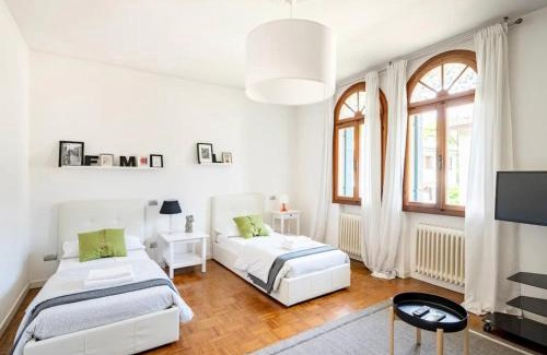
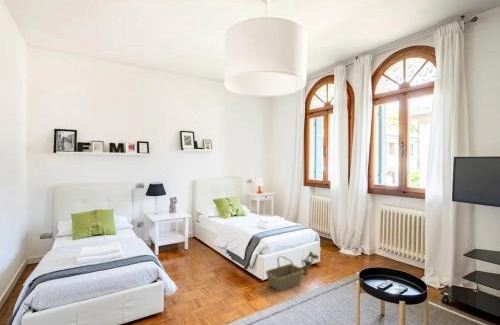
+ basket (285, 271)
+ potted plant (311, 263)
